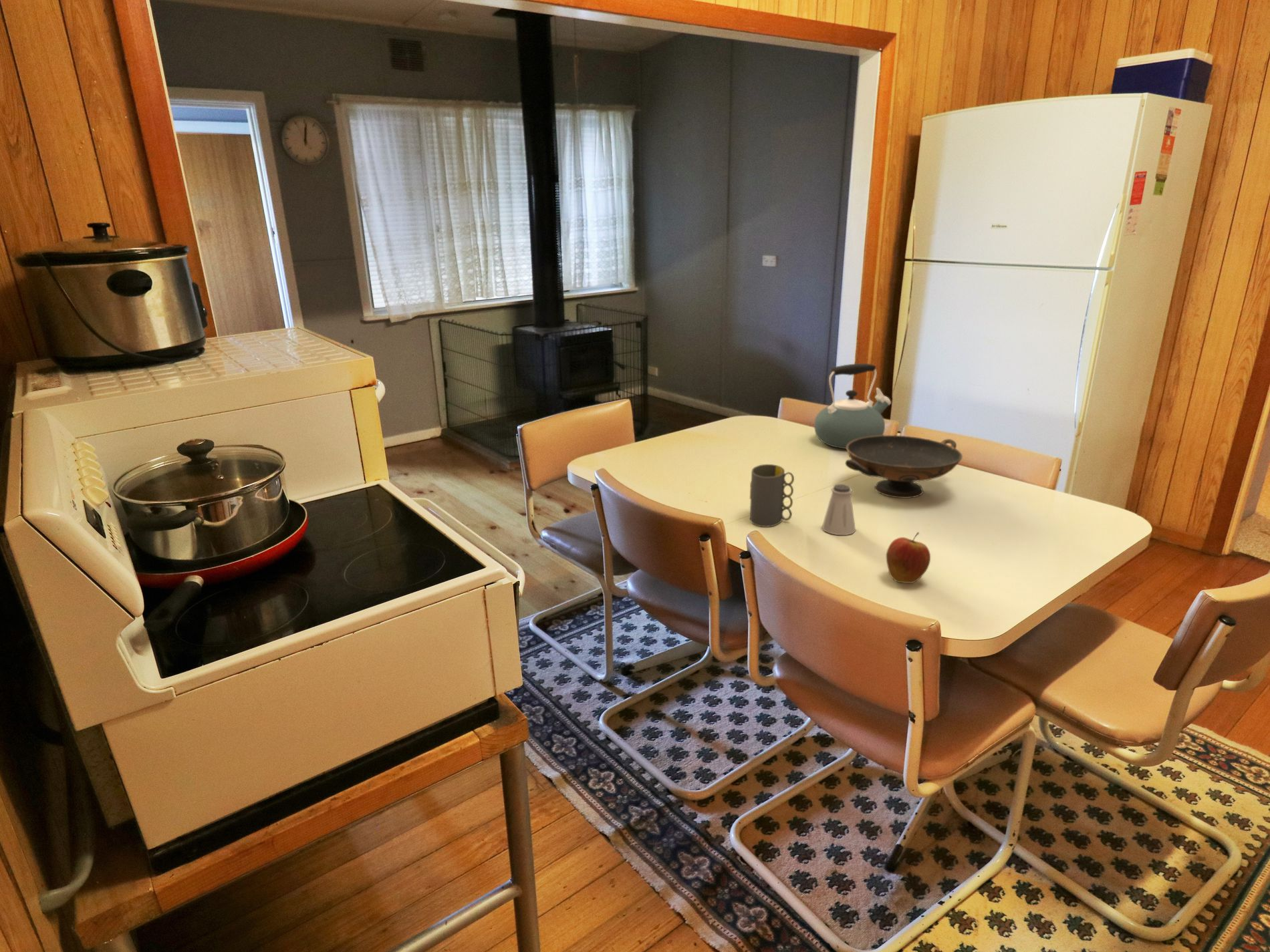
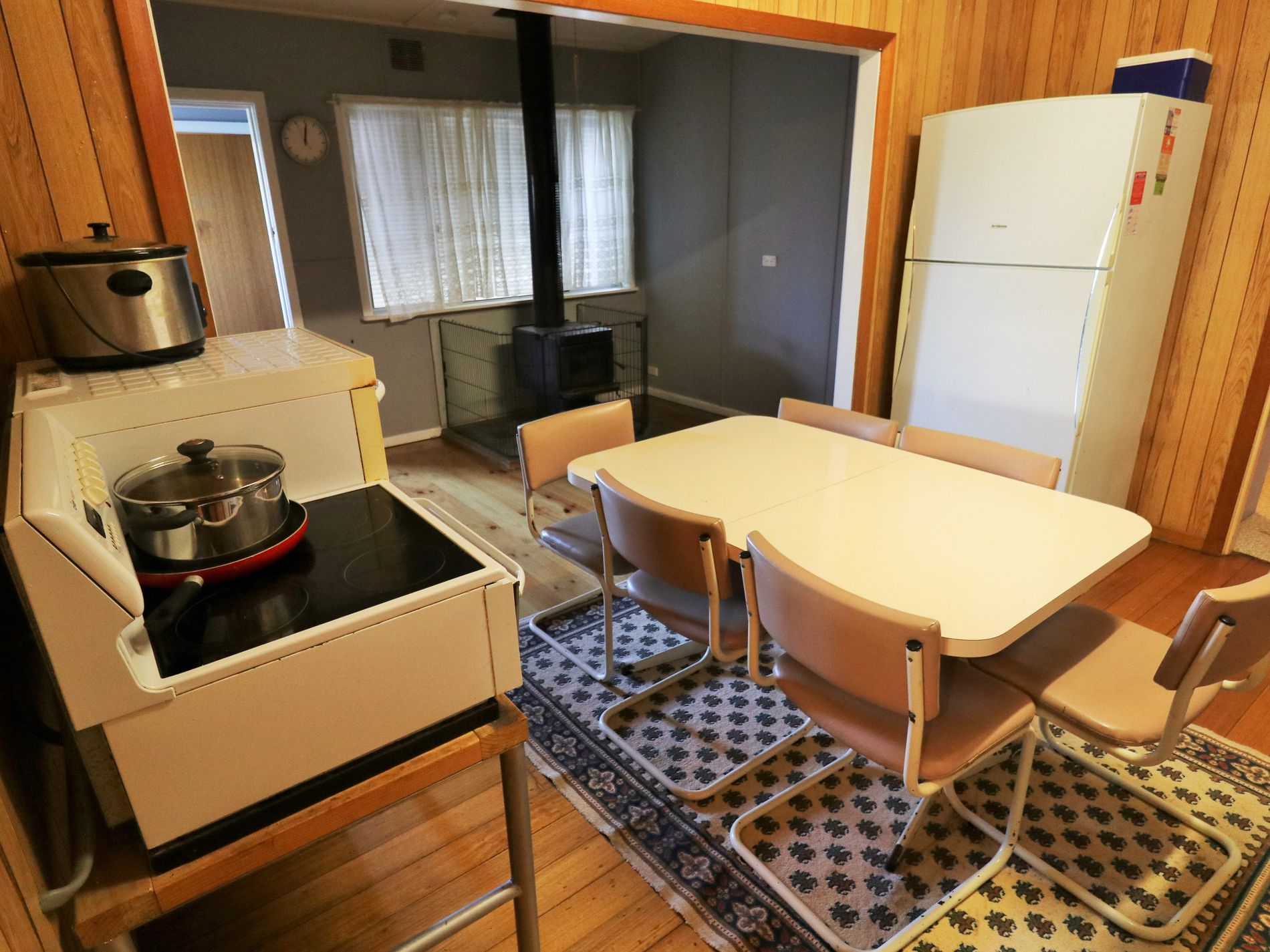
- saltshaker (840, 508)
- apple (908, 557)
- mug (771, 495)
- kettle (856, 403)
- decorative bowl (901, 470)
